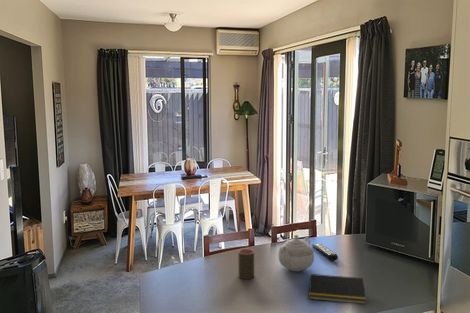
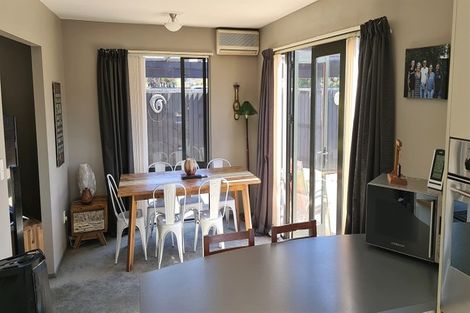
- cup (246, 263)
- notepad (336, 288)
- remote control (324, 251)
- teapot (296, 251)
